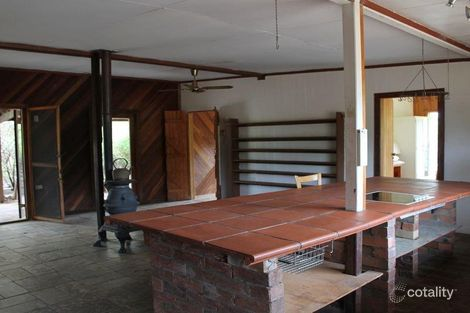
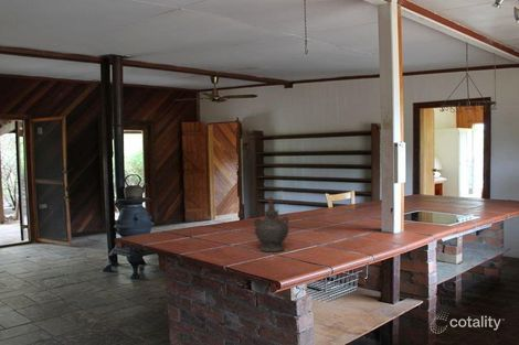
+ ceremonial vessel (271, 223)
